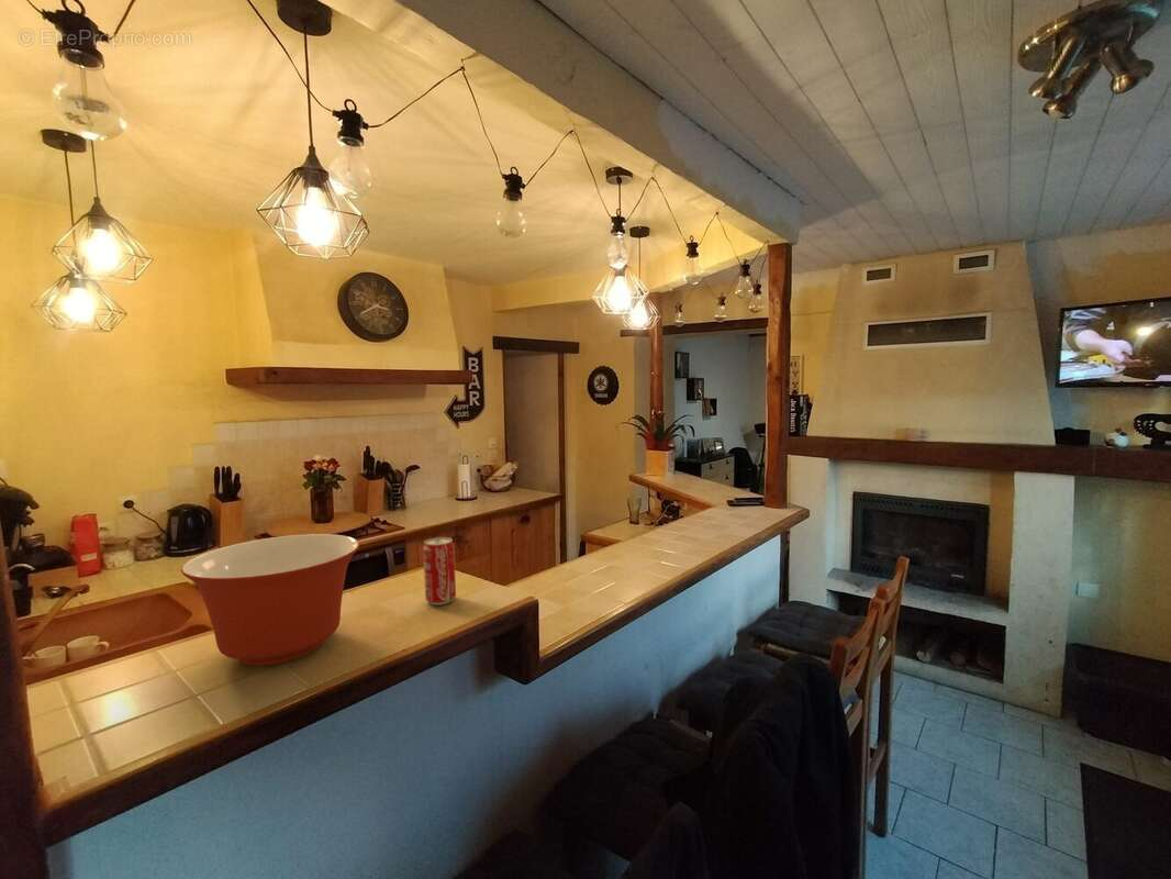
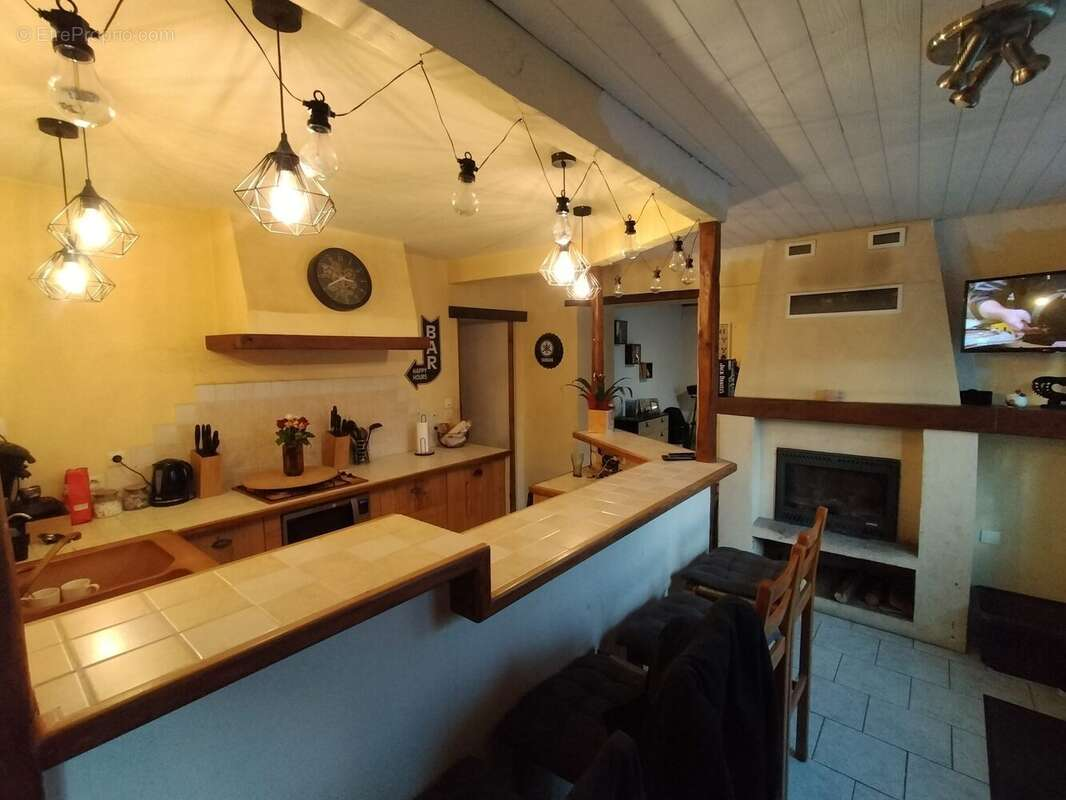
- mixing bowl (279, 600)
- beverage can (439, 570)
